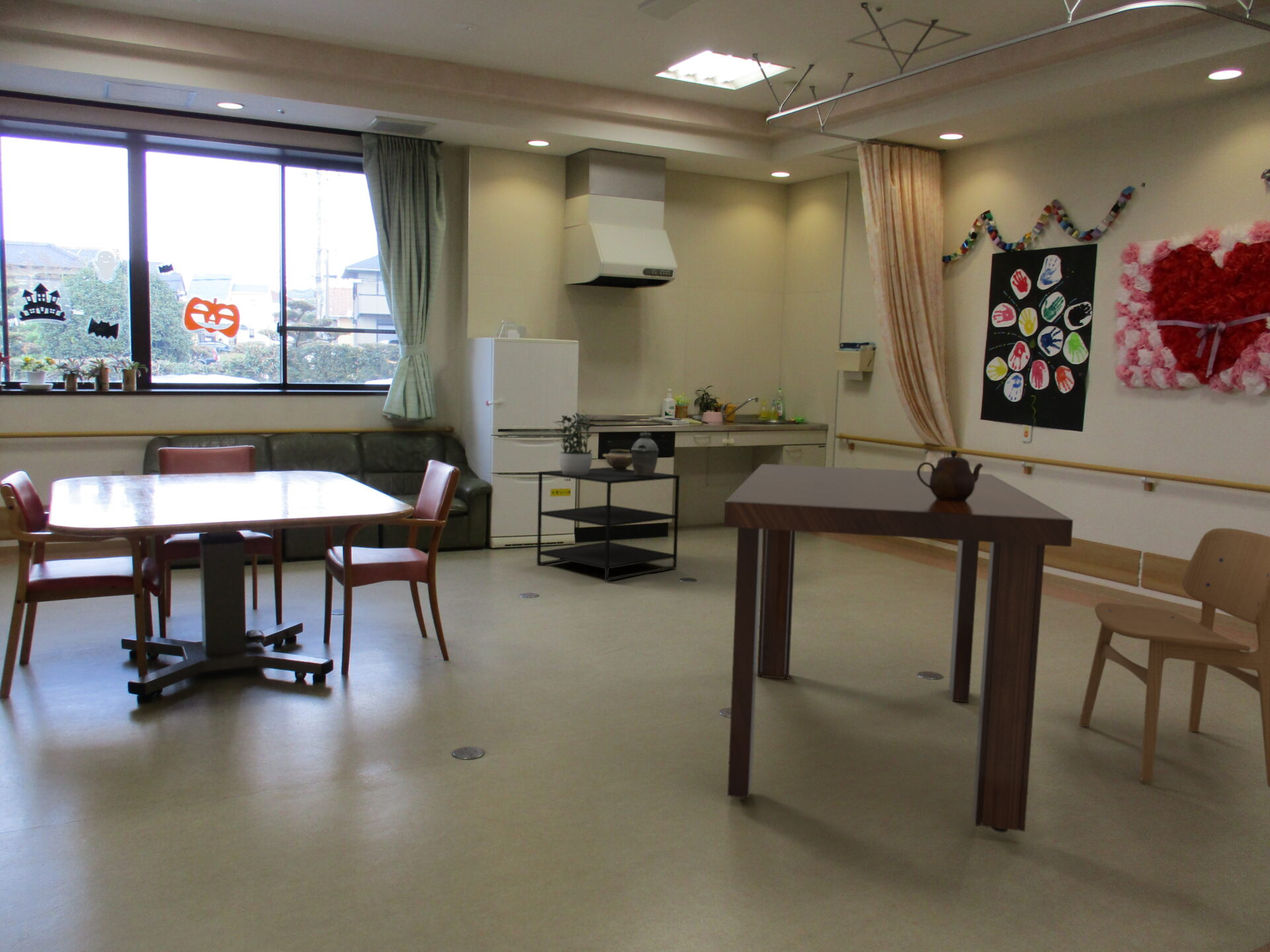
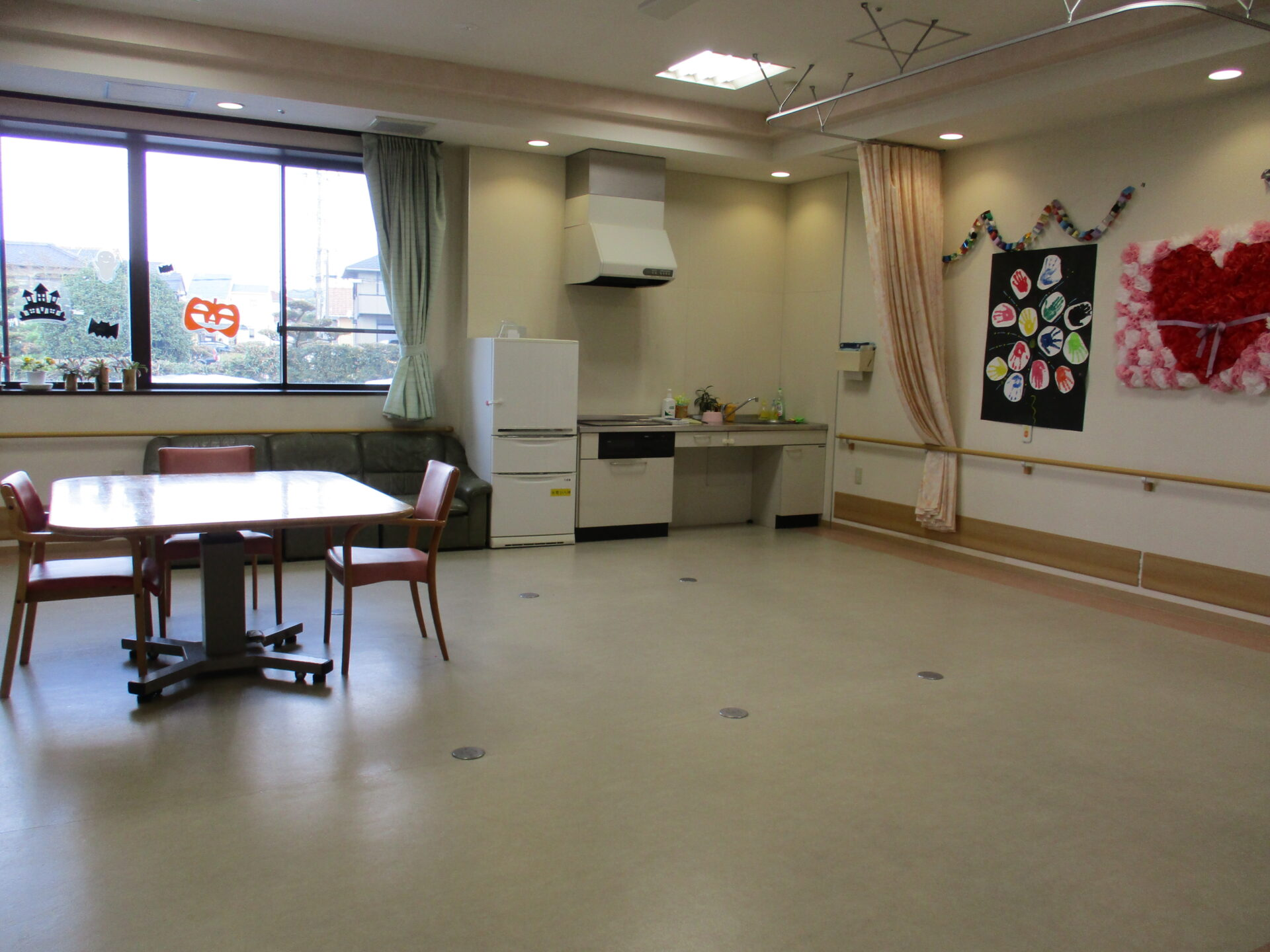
- potted plant (575, 441)
- dining chair (1180, 645)
- dining table (952, 625)
- ceramic bowl (619, 459)
- kettle (644, 452)
- teapot (949, 474)
- side table (608, 520)
